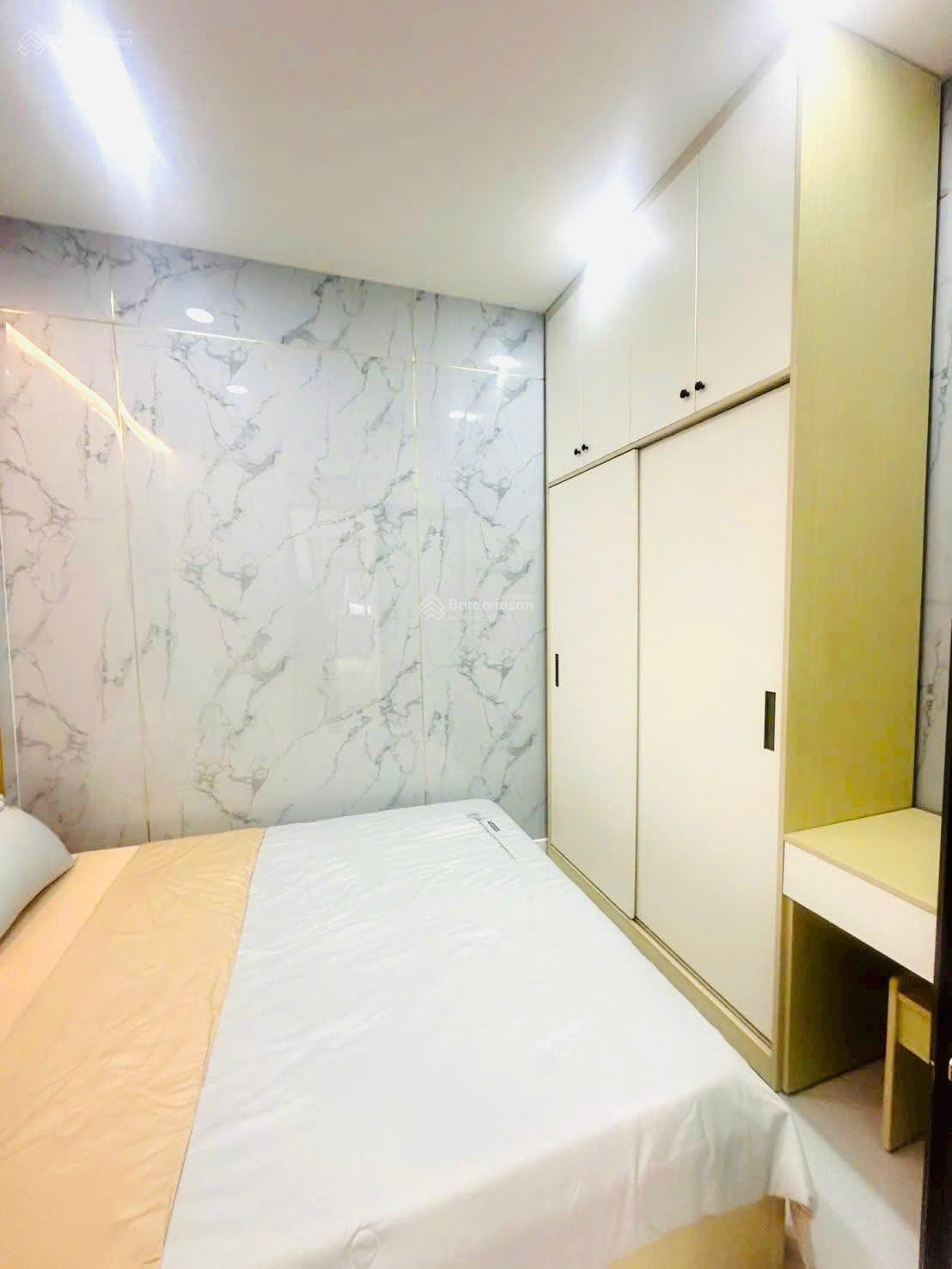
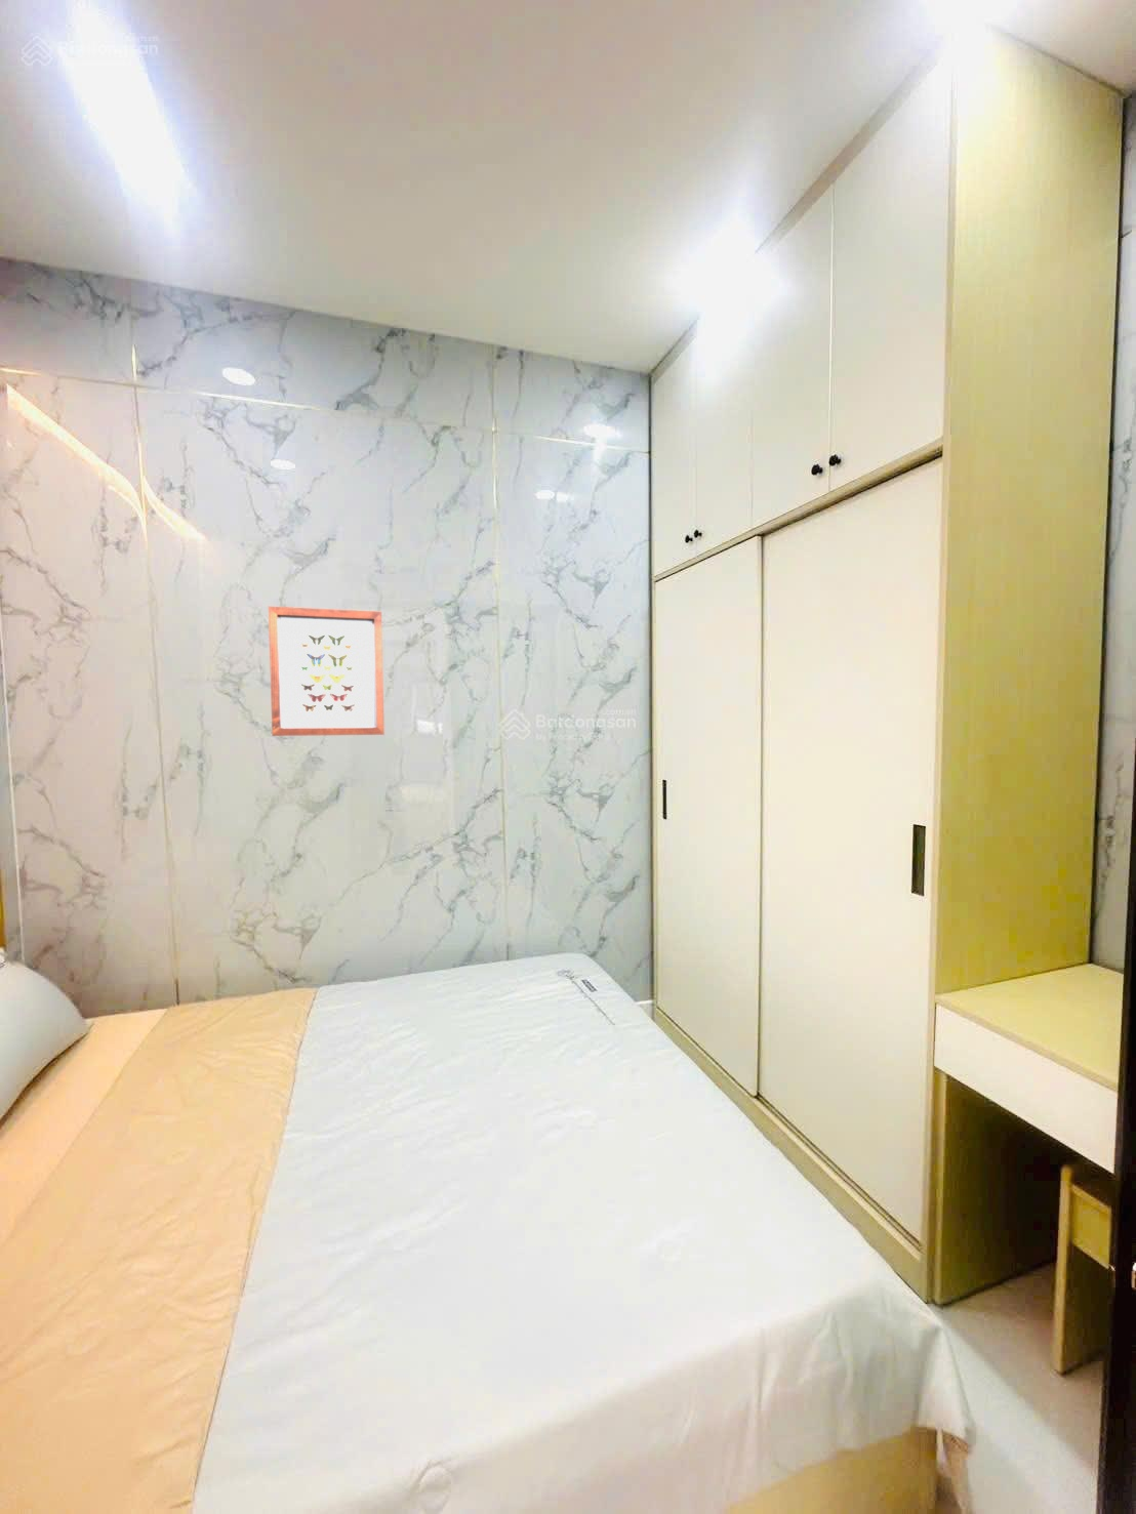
+ wall art (328, 673)
